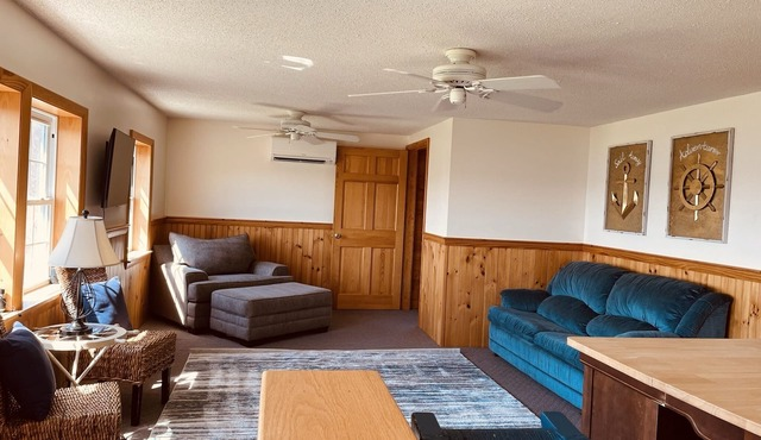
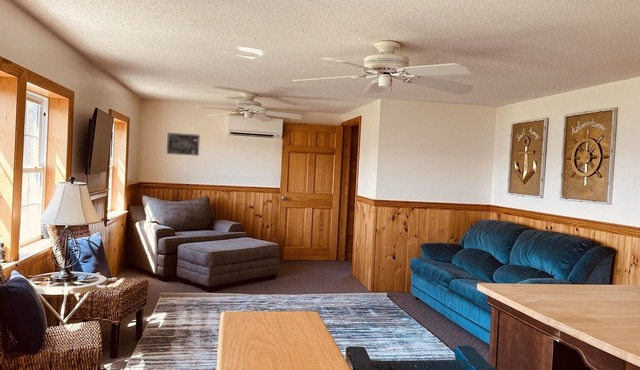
+ wall art (183, 144)
